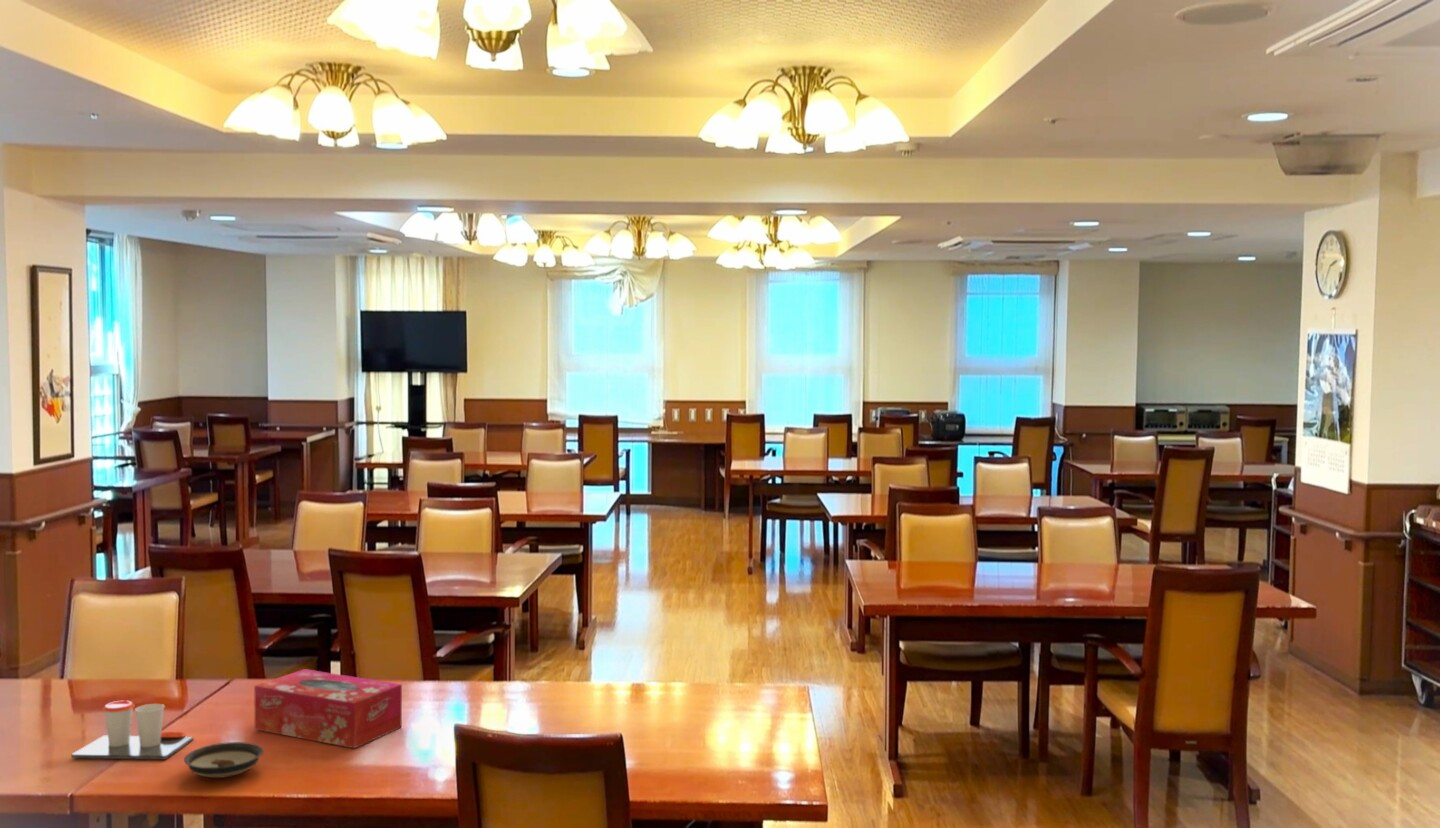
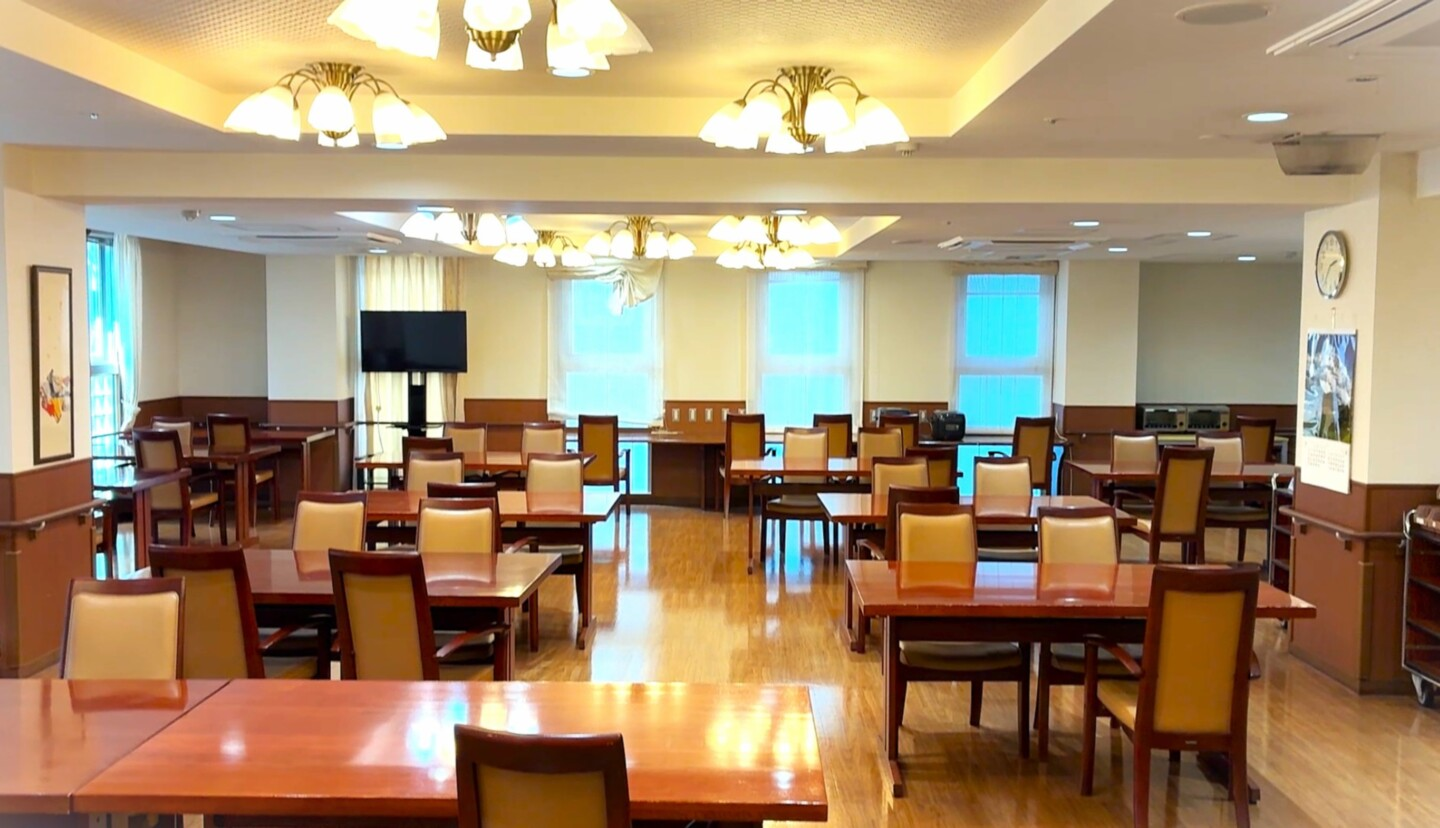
- tissue box (328, 706)
- cup (137, 725)
- saucer (224, 763)
